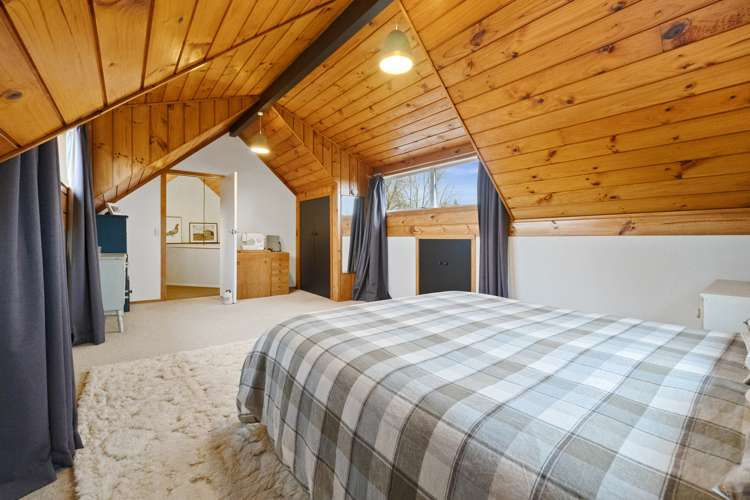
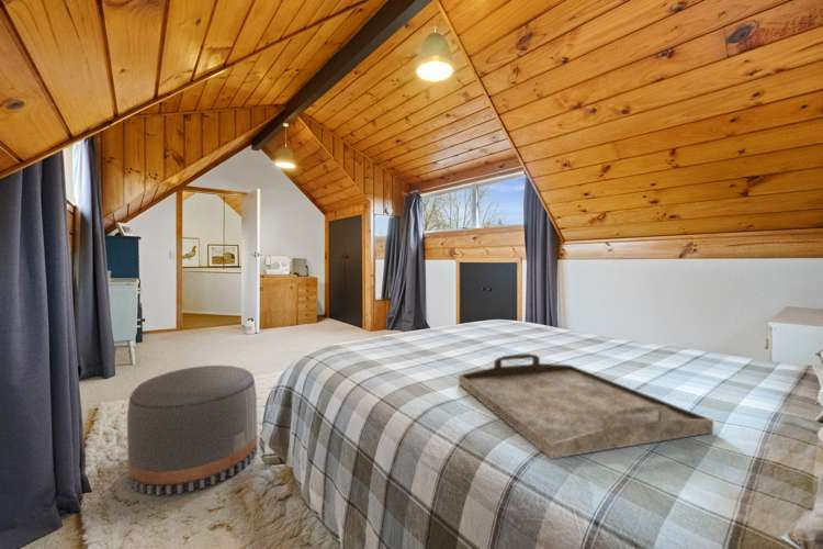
+ pouf (196, 415)
+ serving tray (563, 389)
